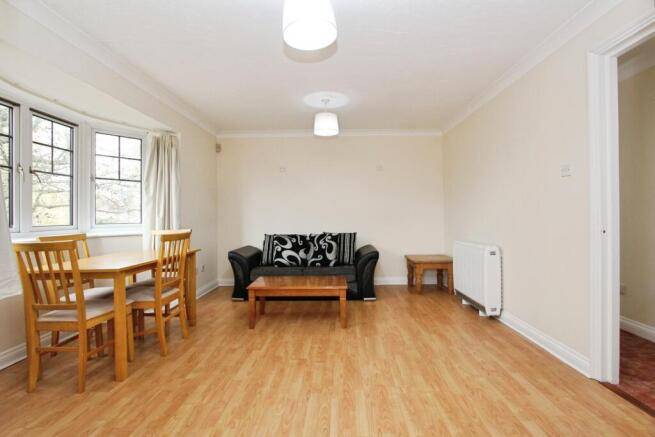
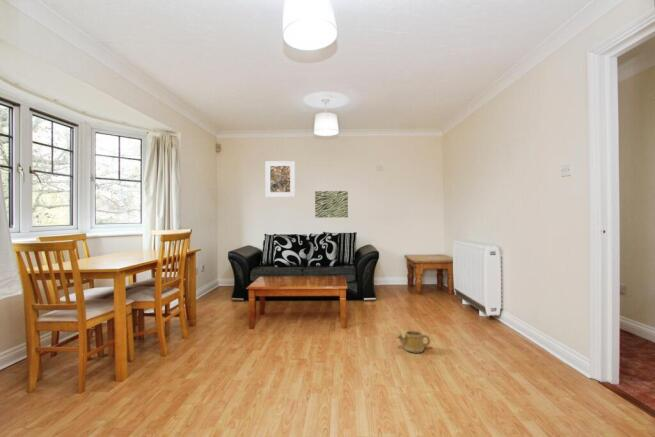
+ wall art (331, 204)
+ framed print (280, 179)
+ watering can (412, 341)
